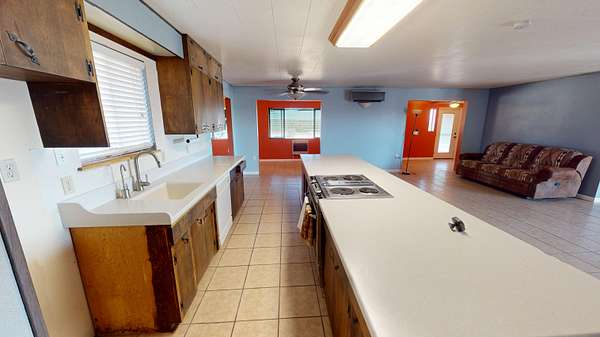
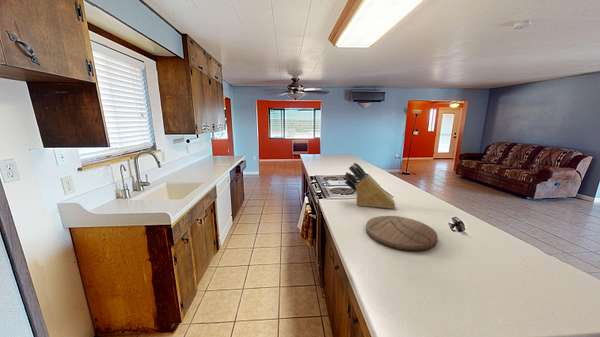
+ knife block (369, 183)
+ cutting board (399, 231)
